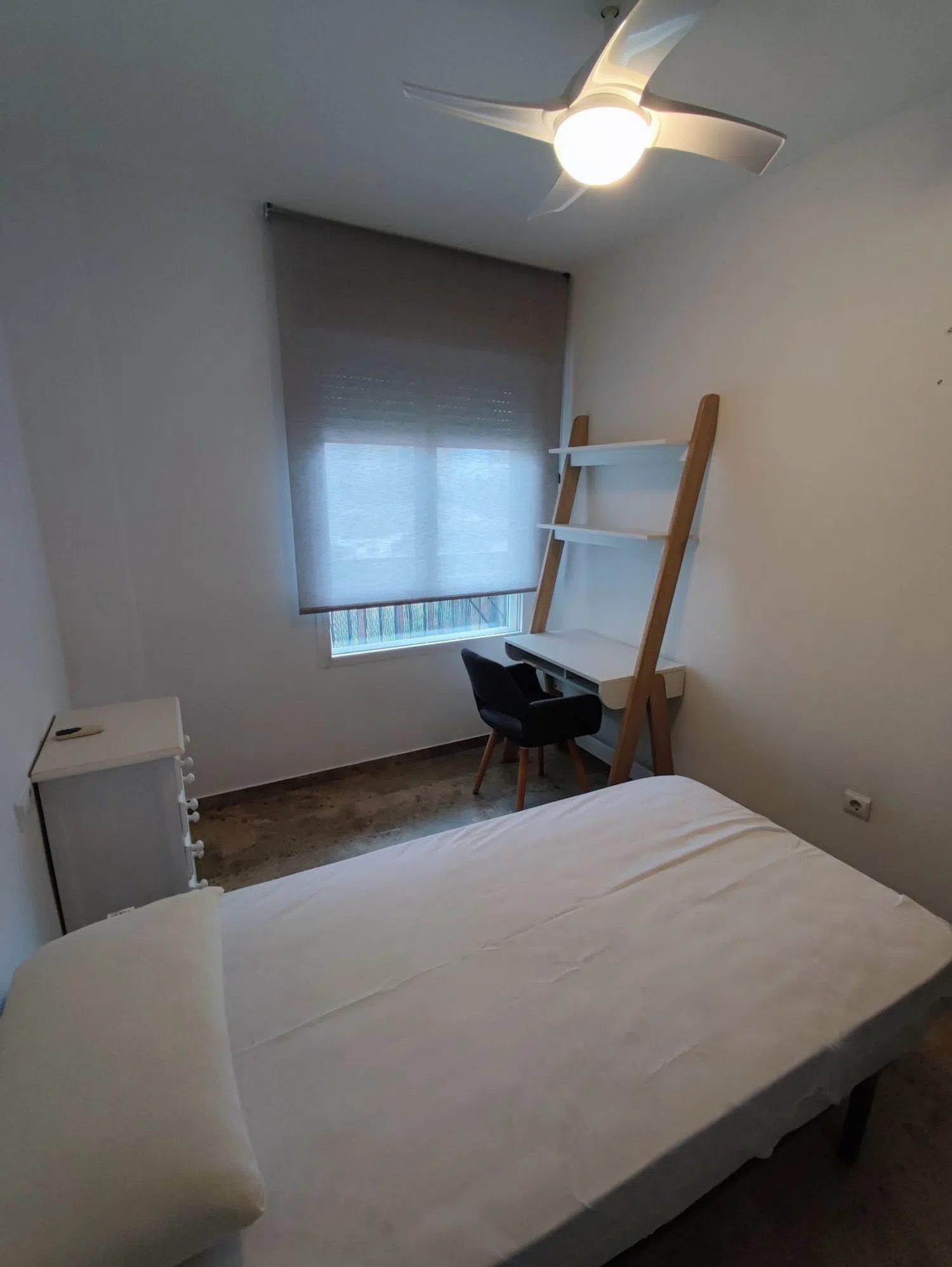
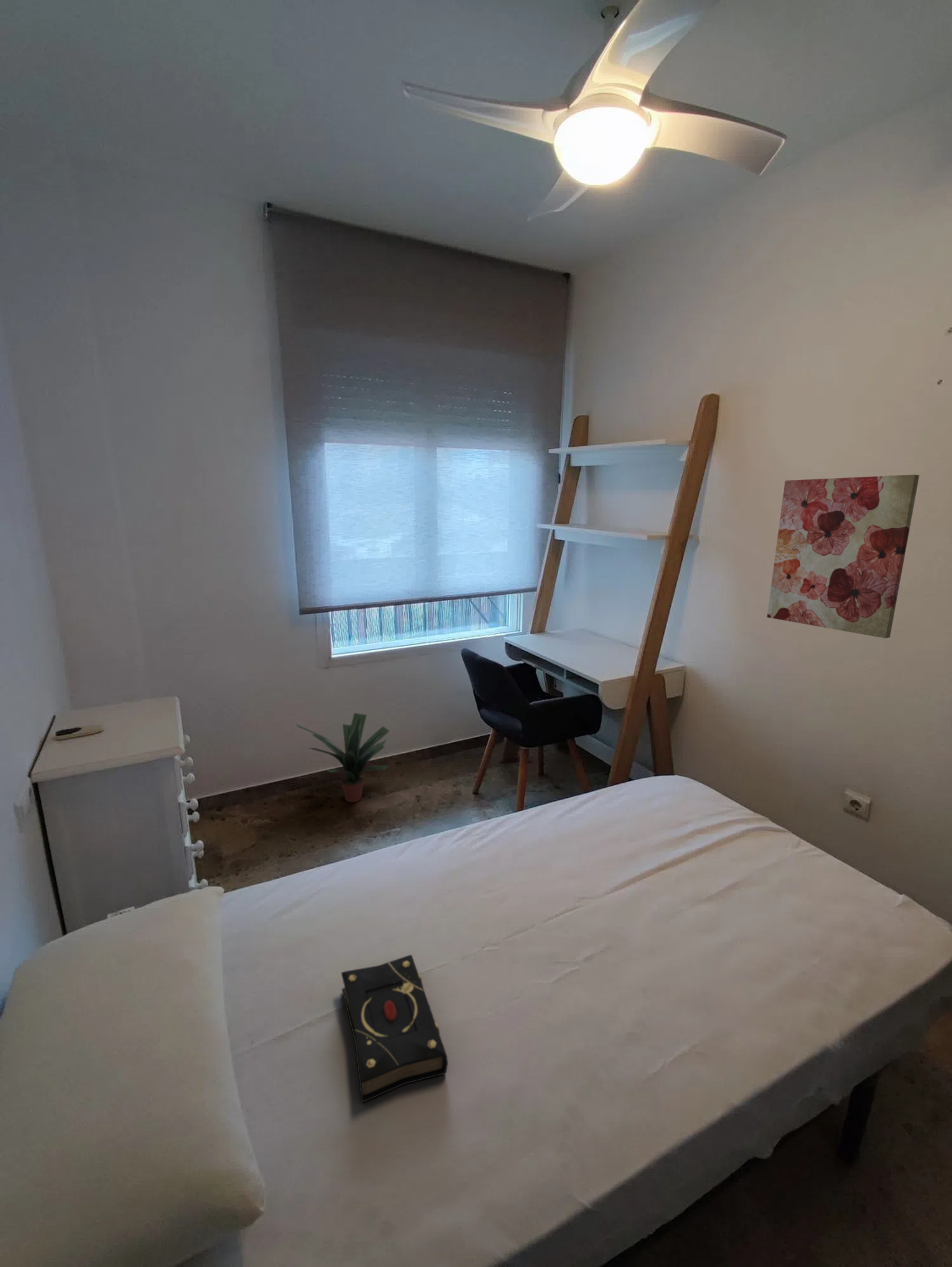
+ wall art (834, 554)
+ potted plant (345, 758)
+ book (390, 1012)
